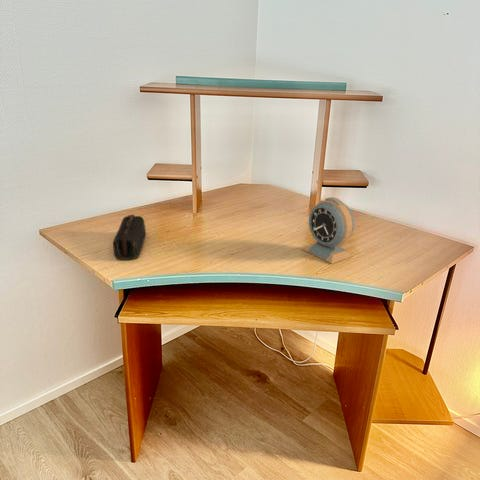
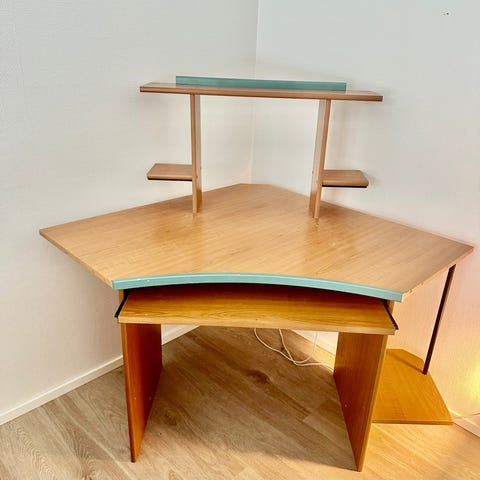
- pencil case (129, 230)
- alarm clock (330, 226)
